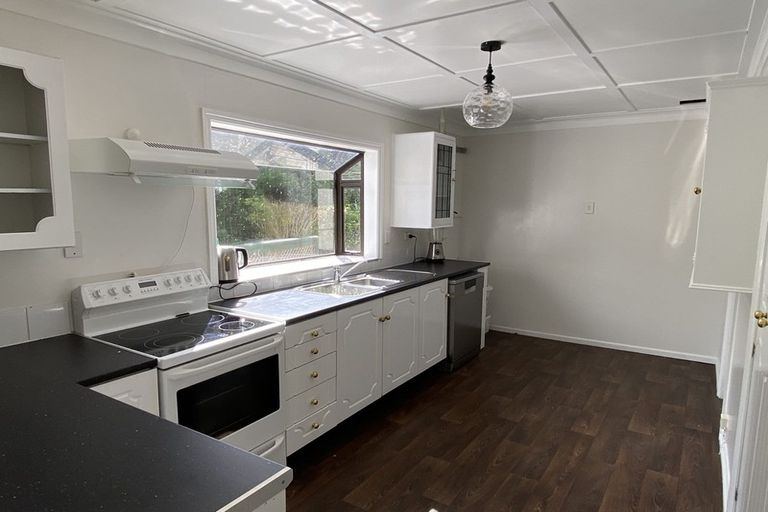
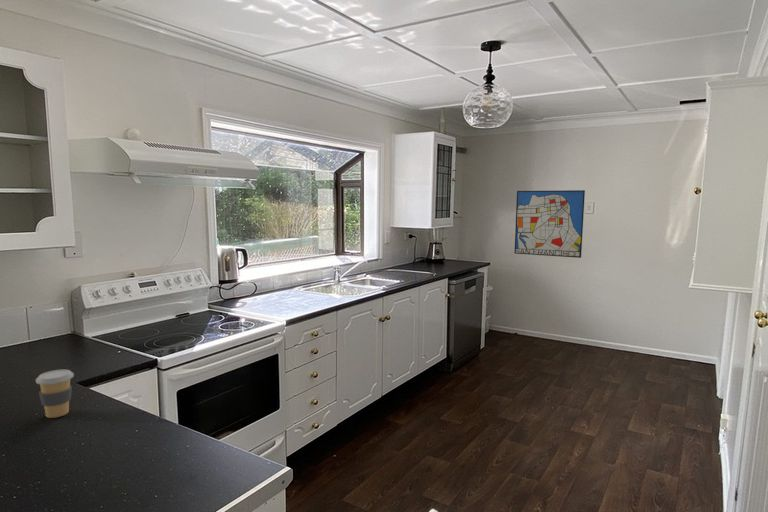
+ wall art (548, 223)
+ coffee cup (56, 393)
